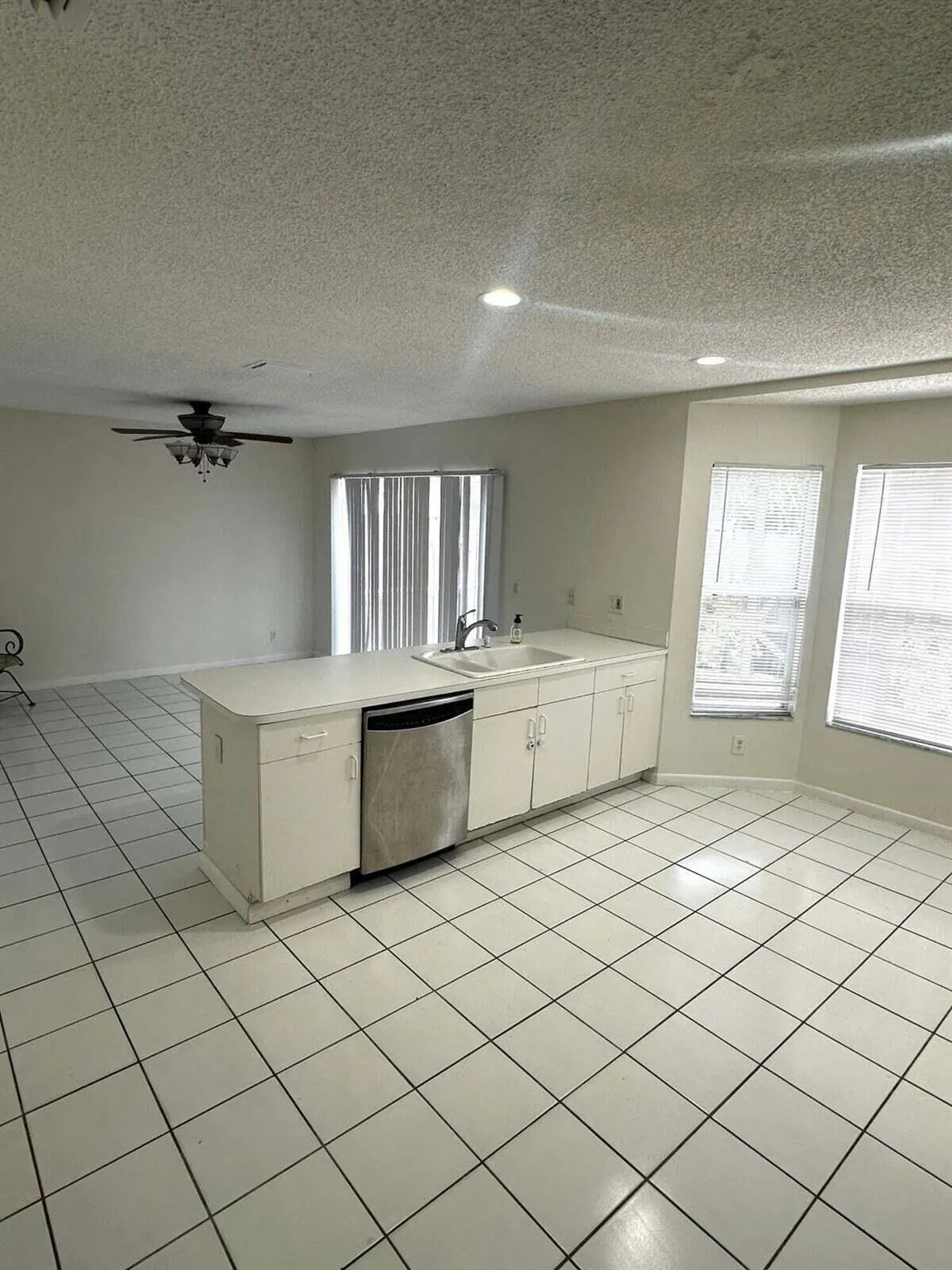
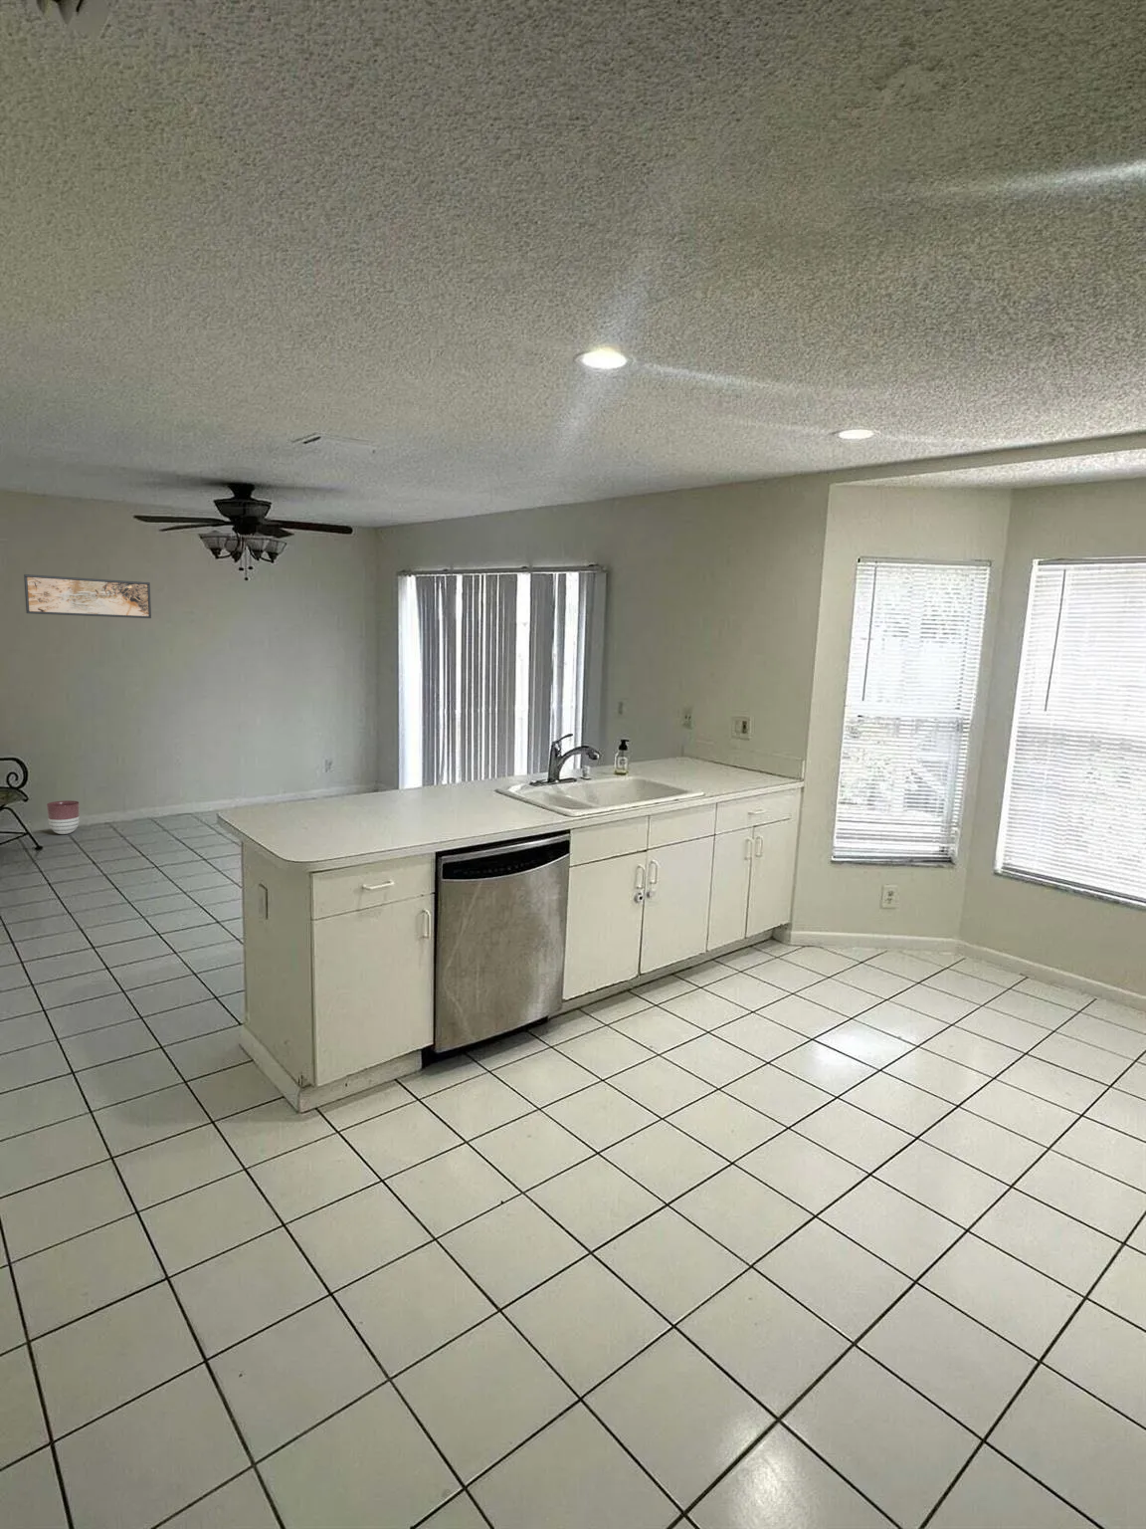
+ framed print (89, 597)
+ planter (64, 819)
